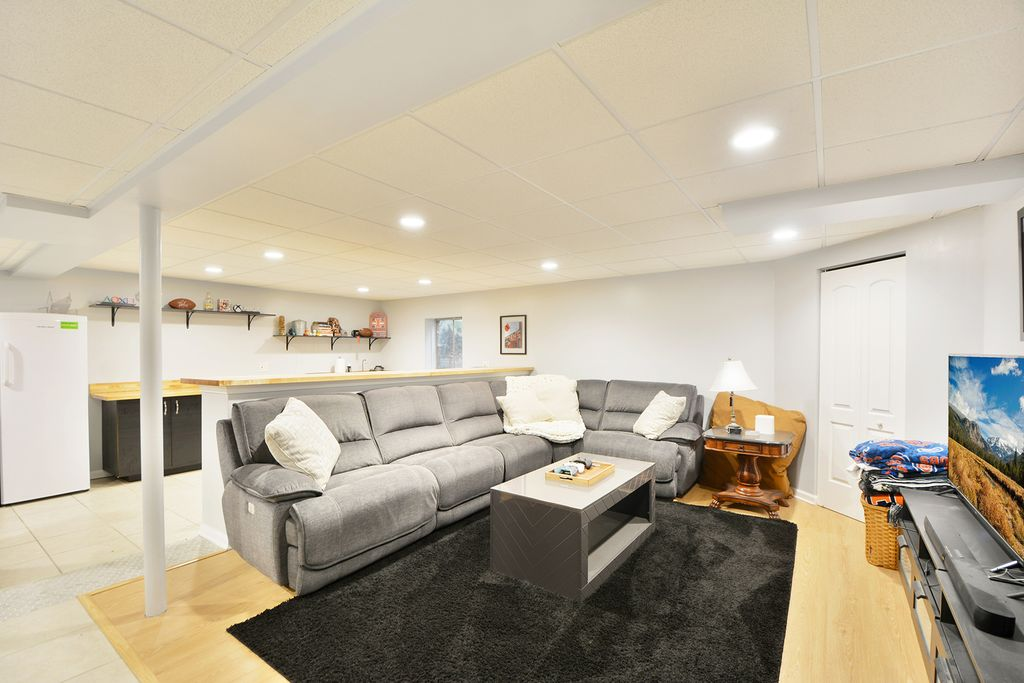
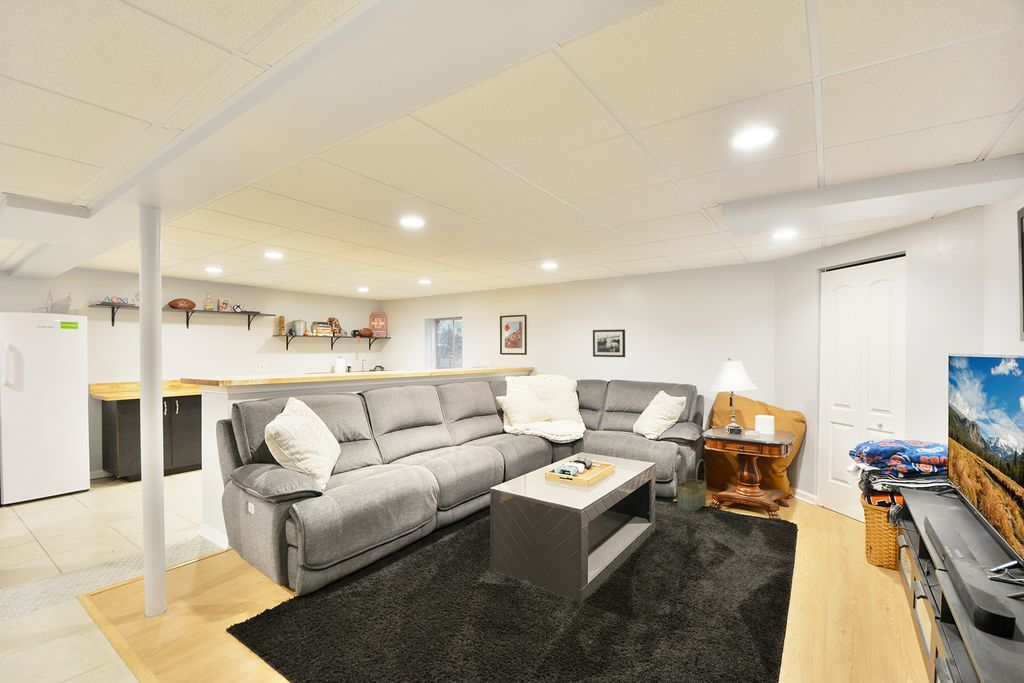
+ basket (691, 481)
+ picture frame (608, 343)
